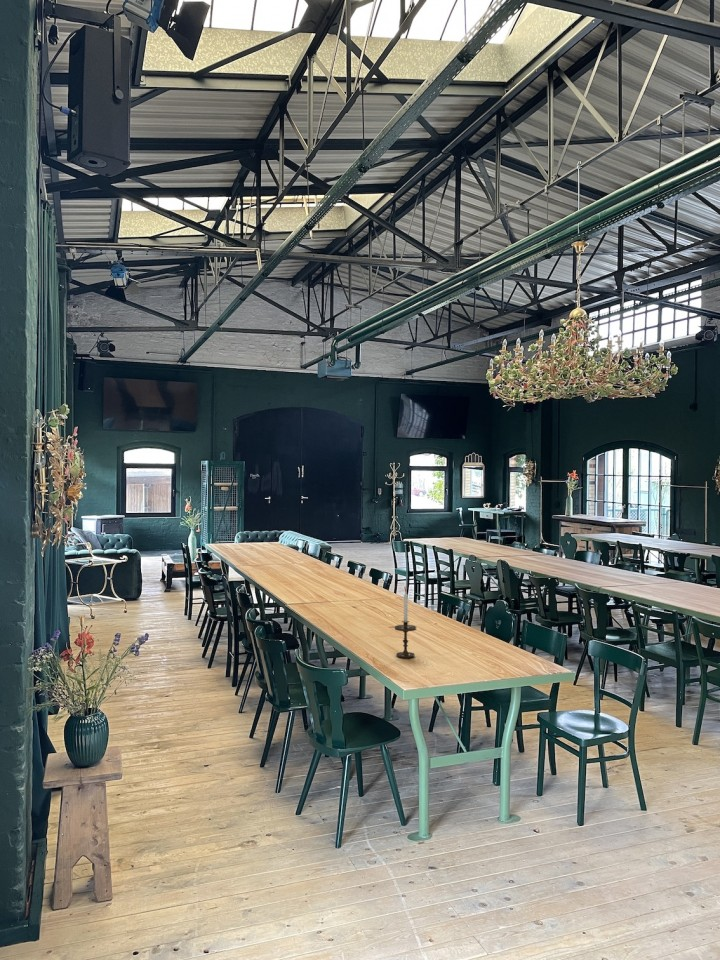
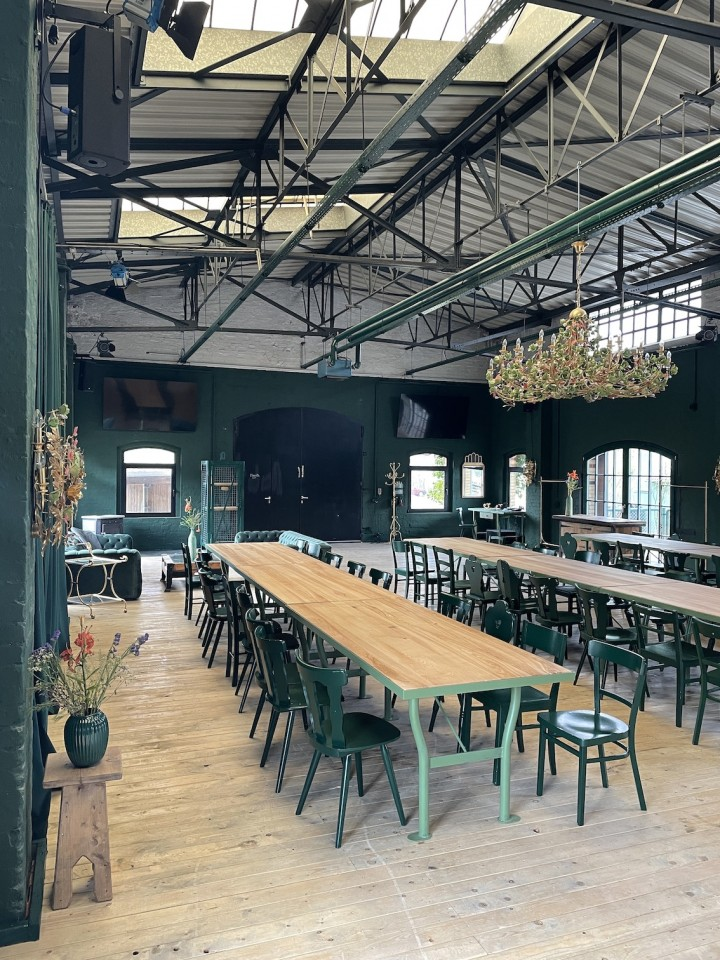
- candlestick (405, 620)
